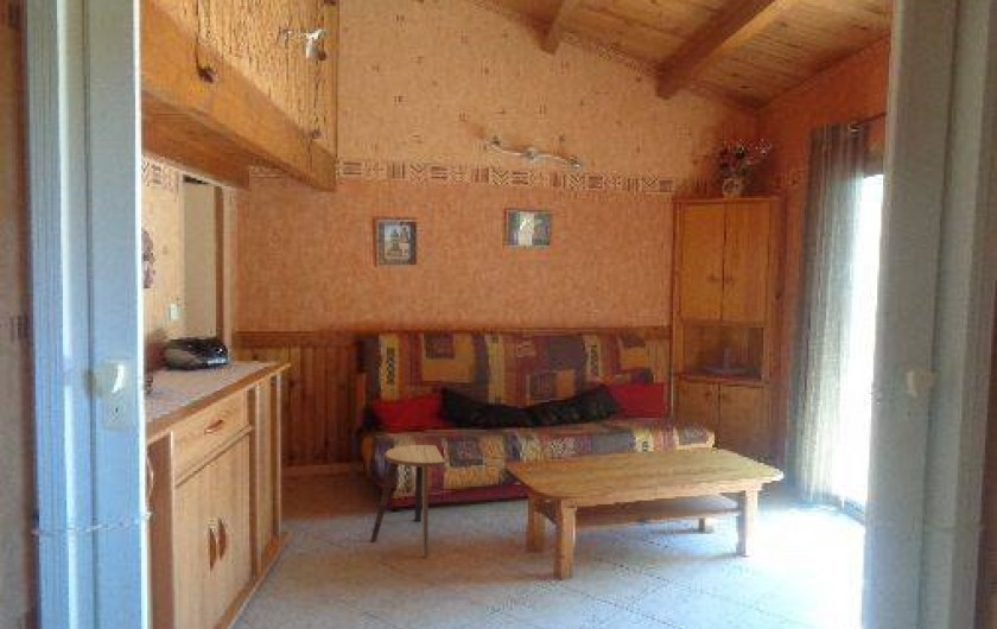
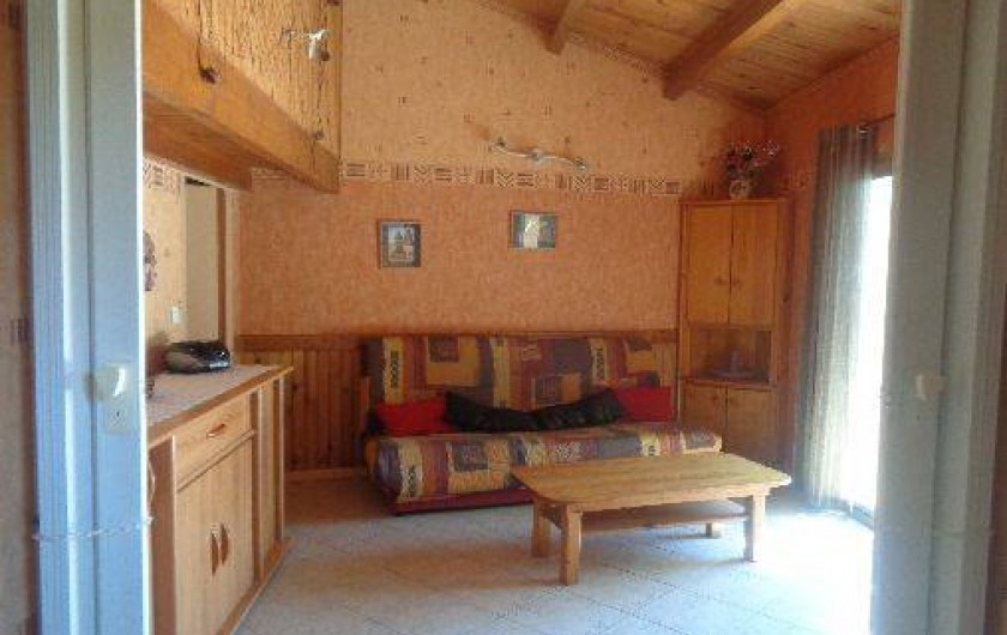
- stool (415, 494)
